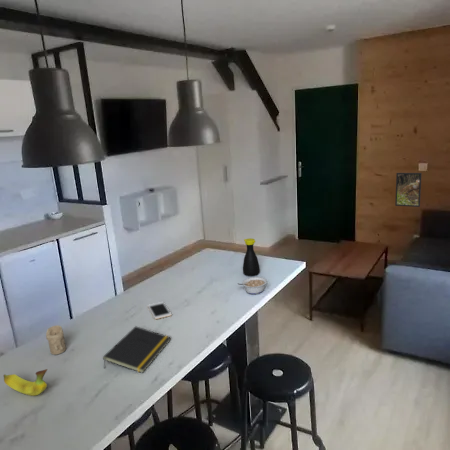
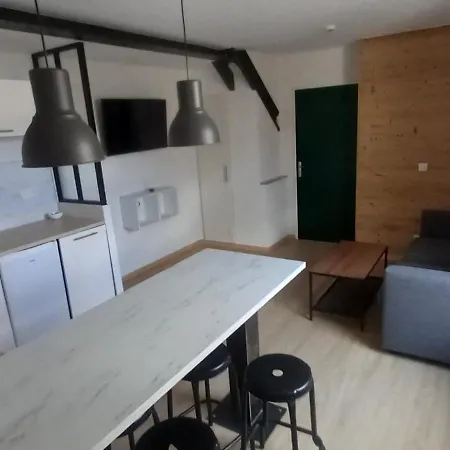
- candle (56, 340)
- notepad (138, 347)
- legume (254, 285)
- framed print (408, 189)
- cell phone (159, 310)
- fruit (24, 380)
- bottle (250, 256)
